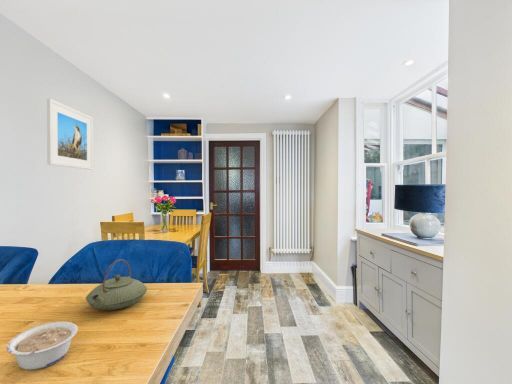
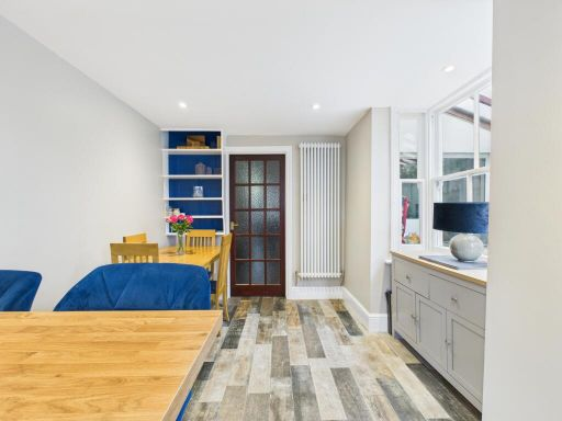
- teapot (115, 282)
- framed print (72, 138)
- legume (45, 345)
